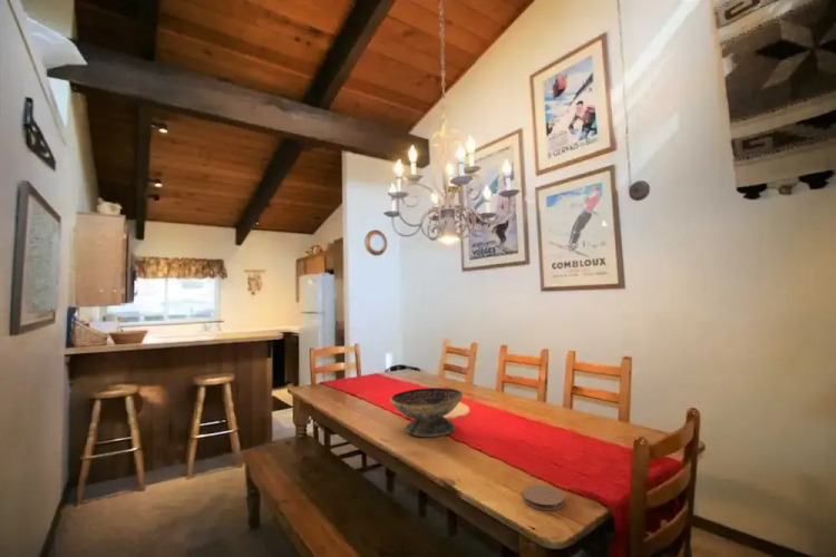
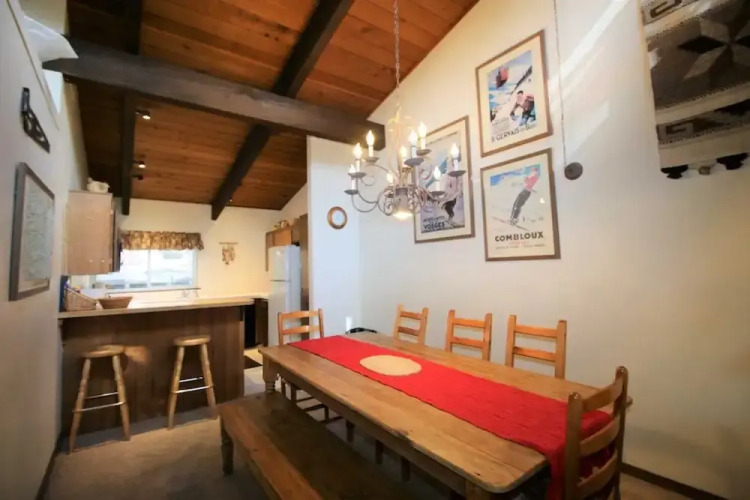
- coaster (543, 497)
- decorative bowl (426, 411)
